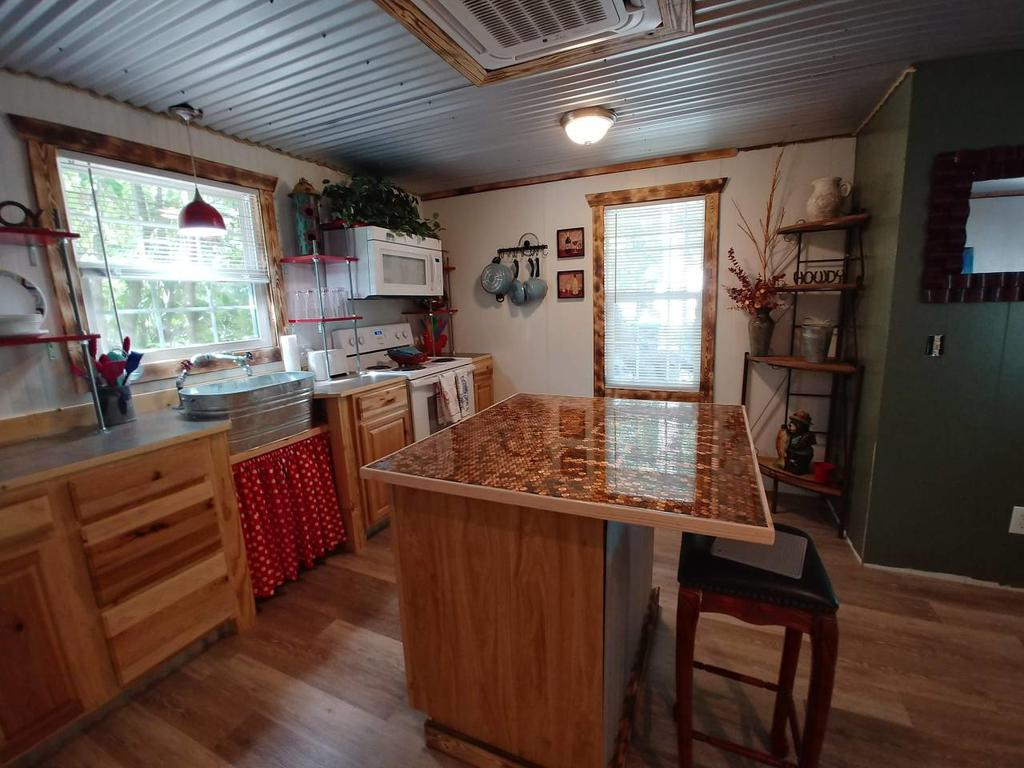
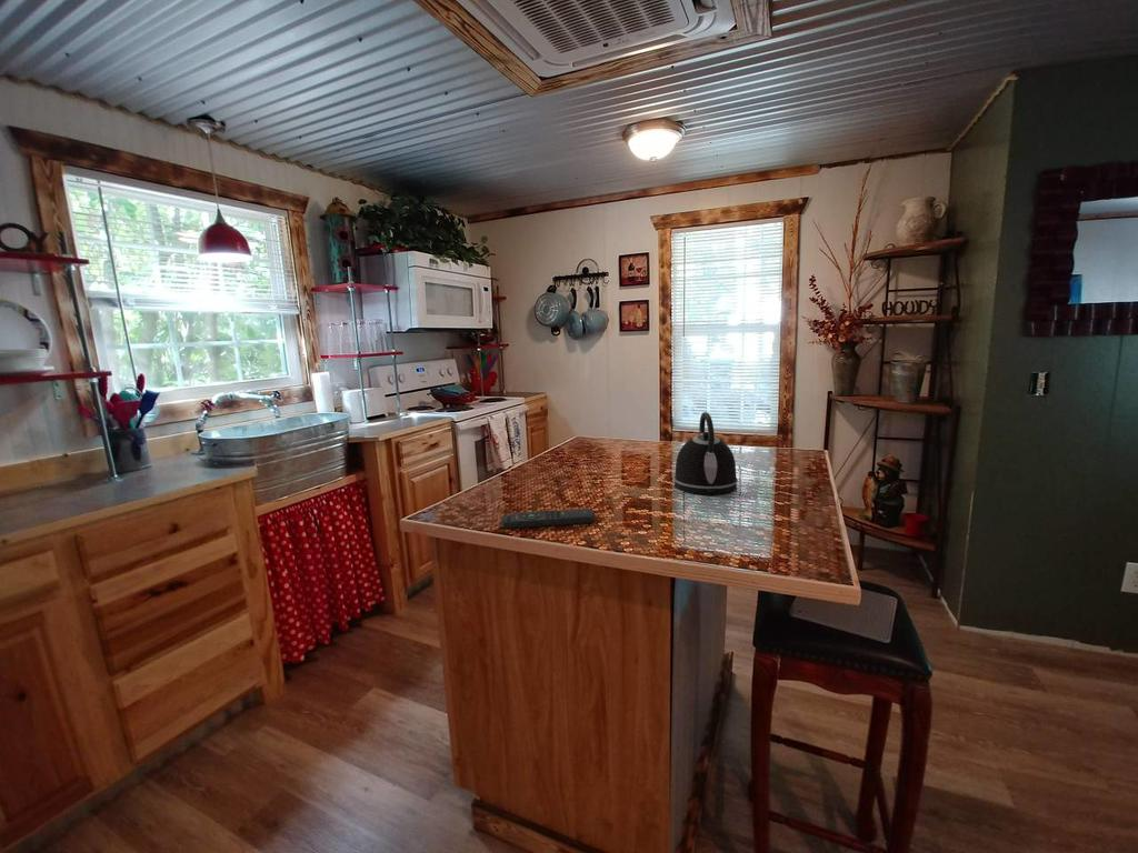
+ remote control (548, 518)
+ kettle (705, 449)
